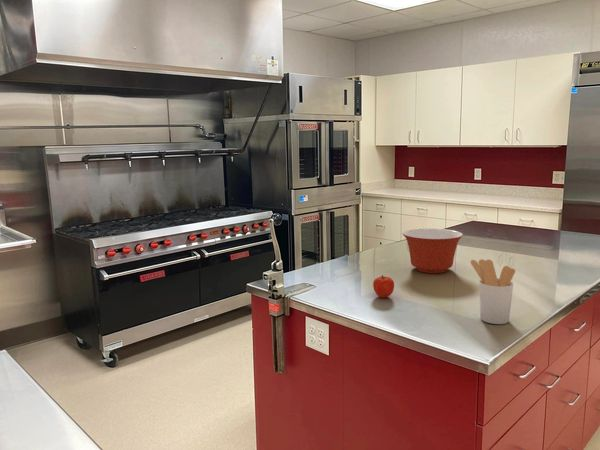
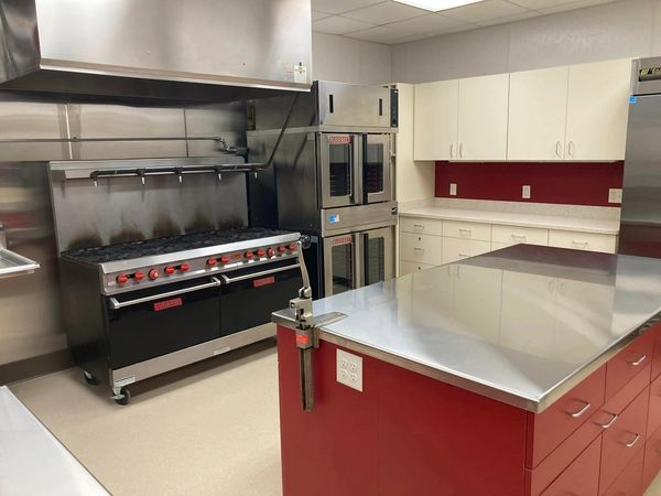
- mixing bowl (431, 251)
- fruit (383, 286)
- utensil holder (490, 289)
